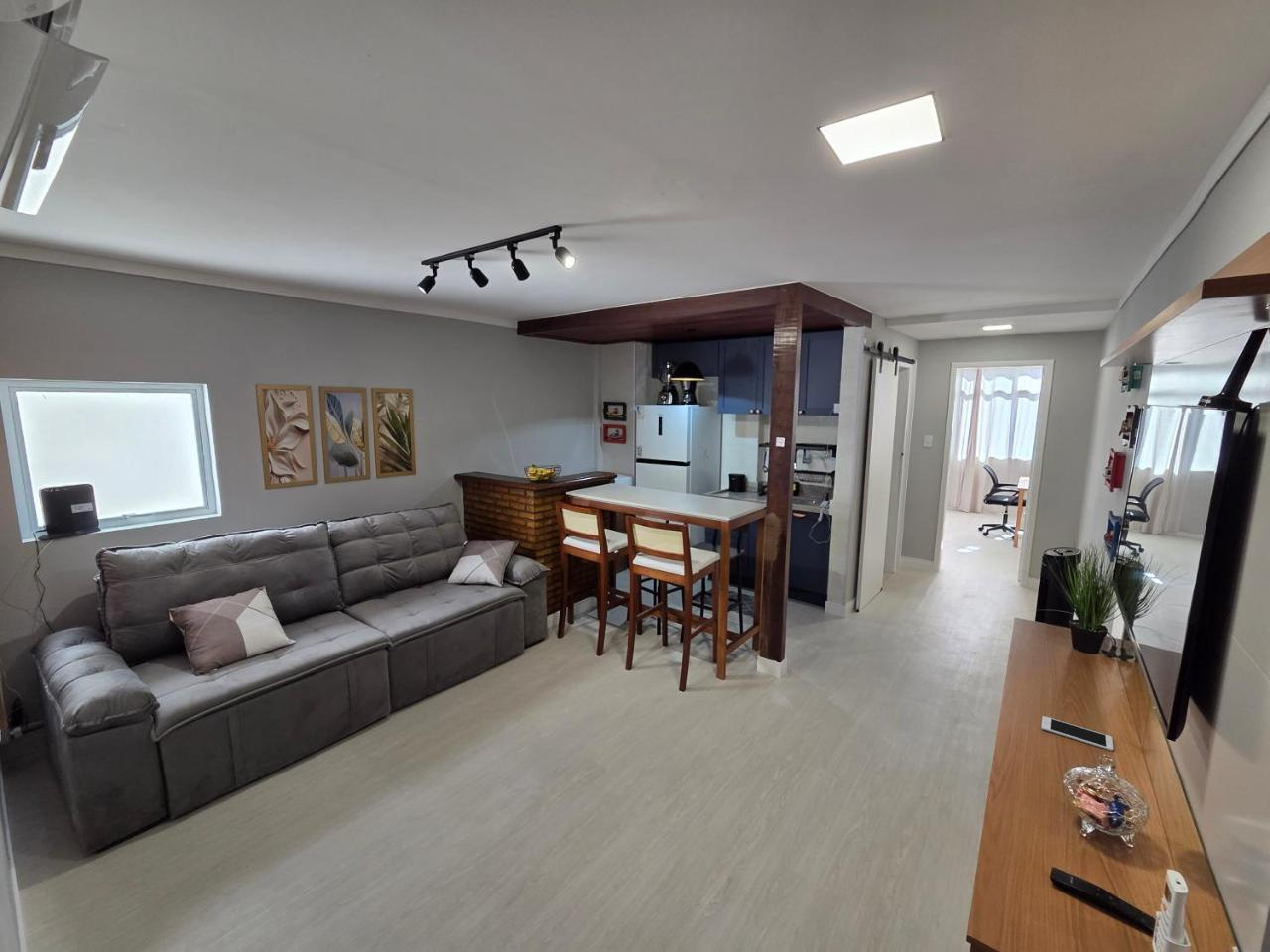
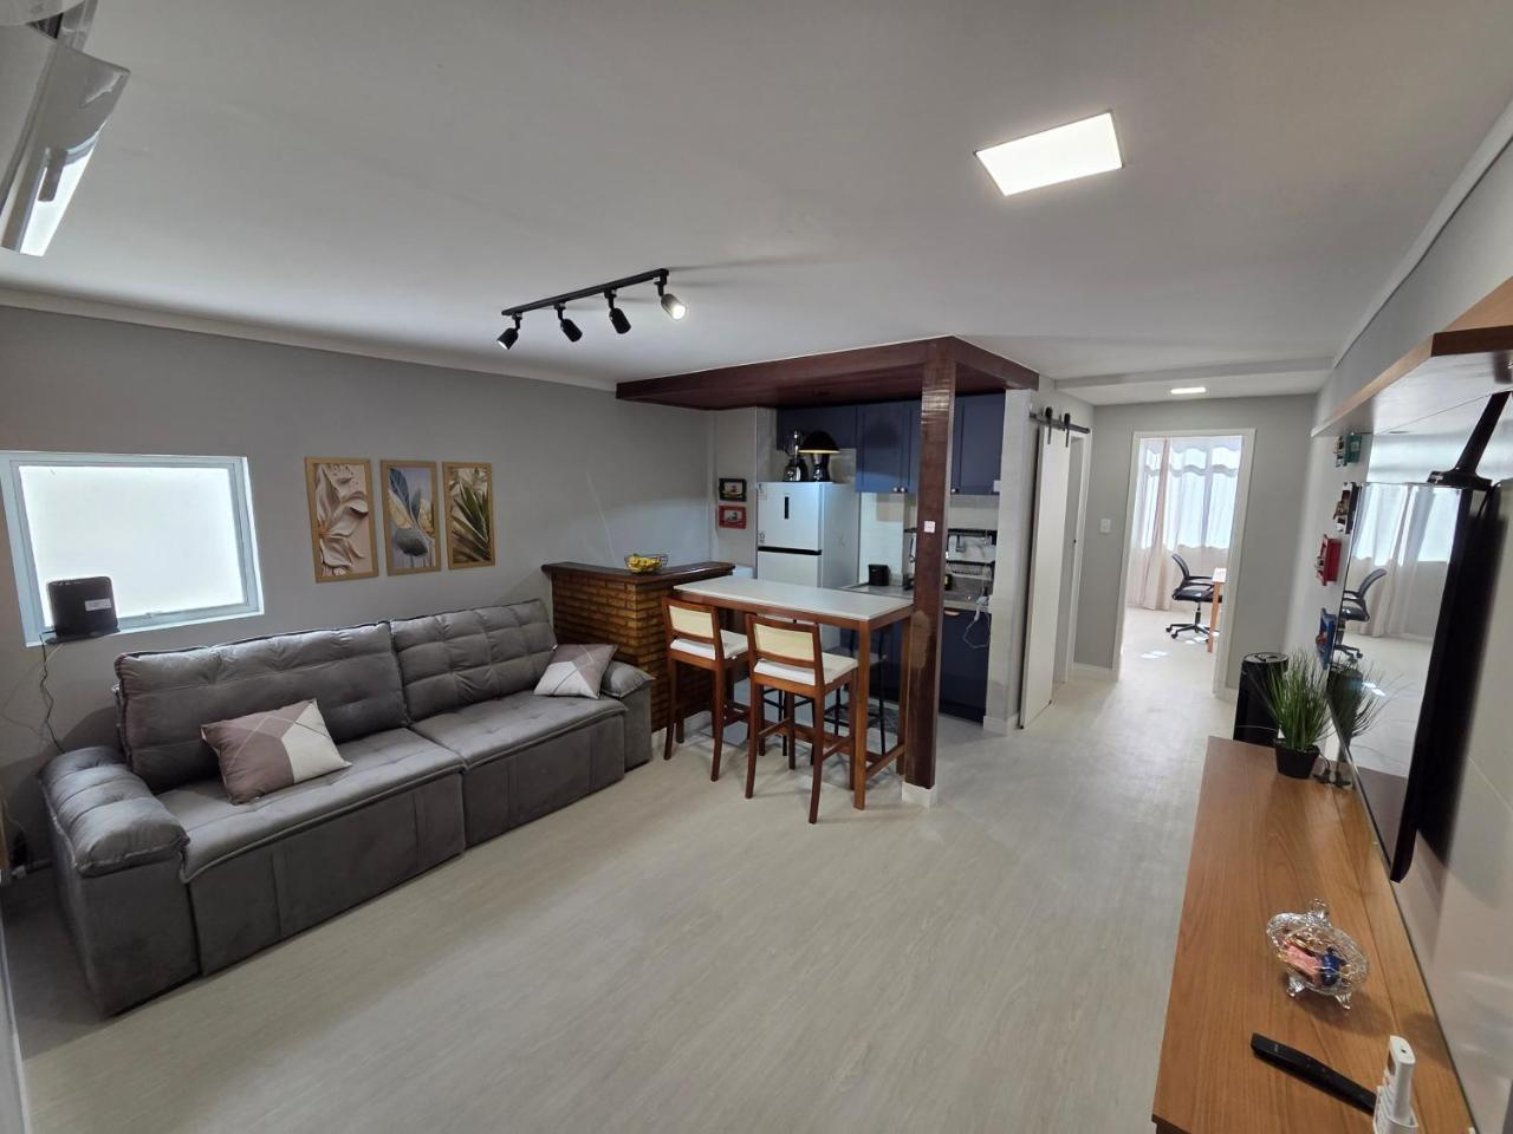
- cell phone (1076, 732)
